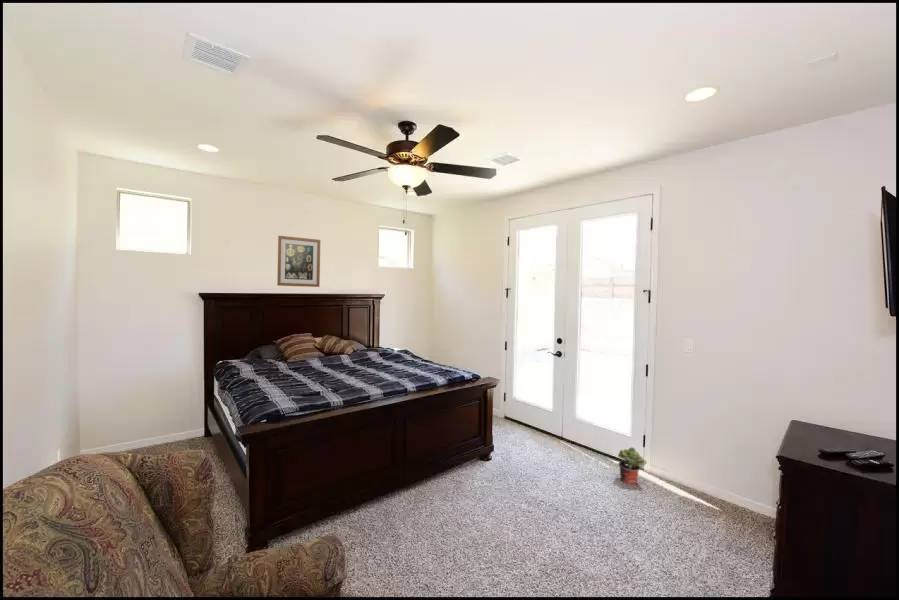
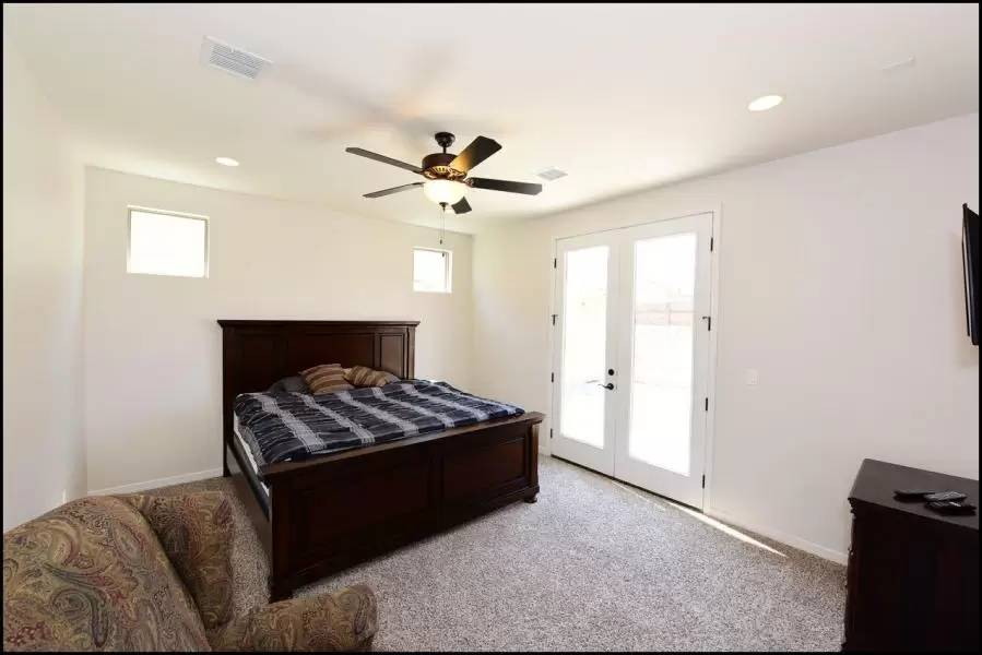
- wall art (299, 262)
- potted plant (632, 464)
